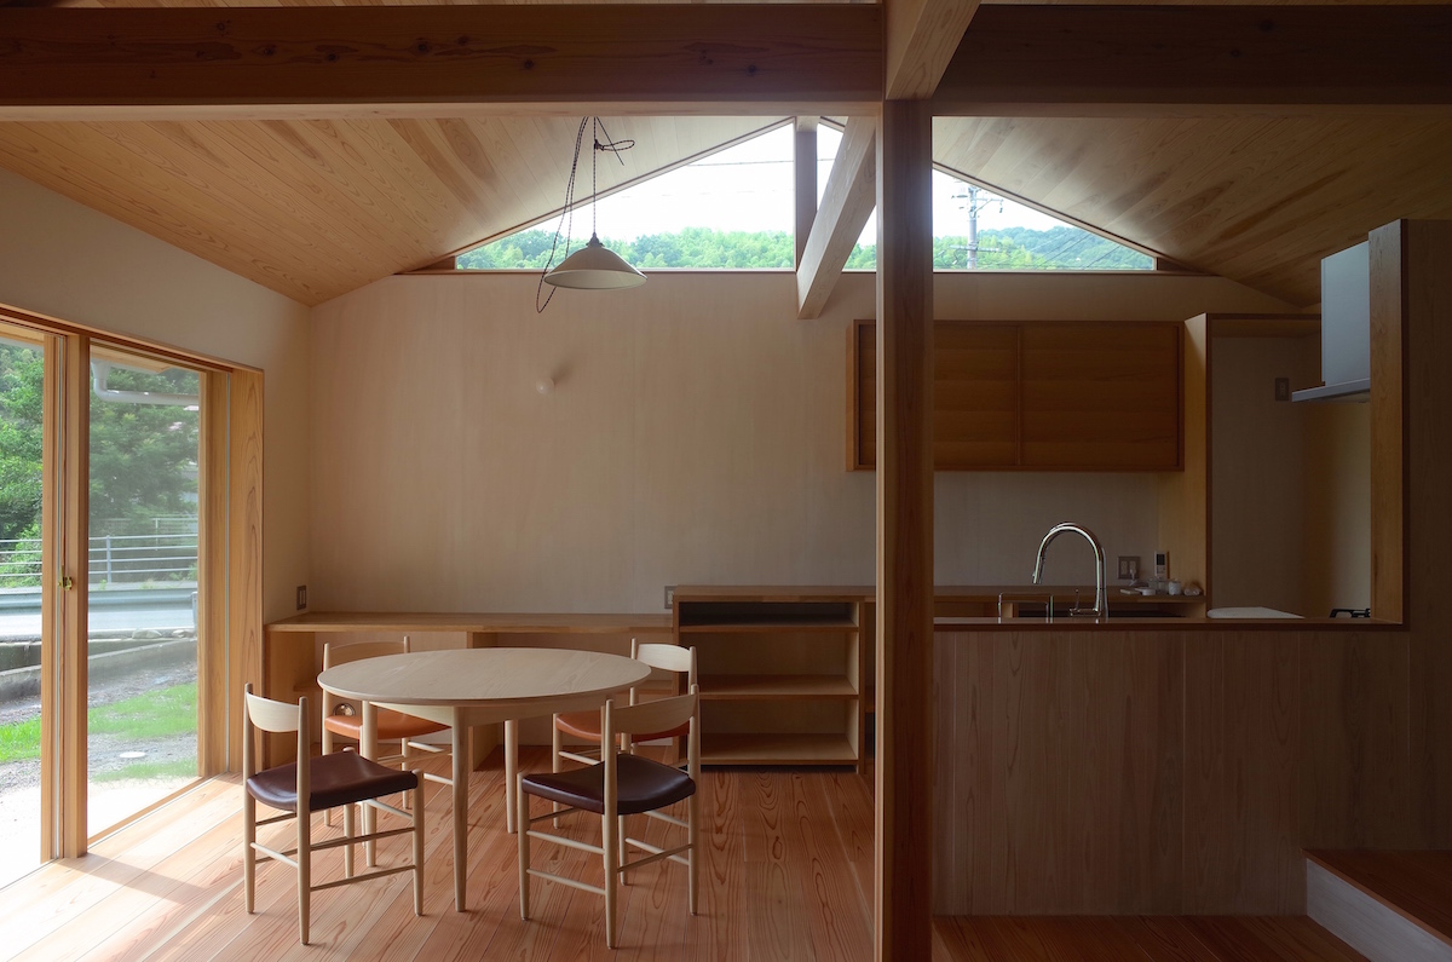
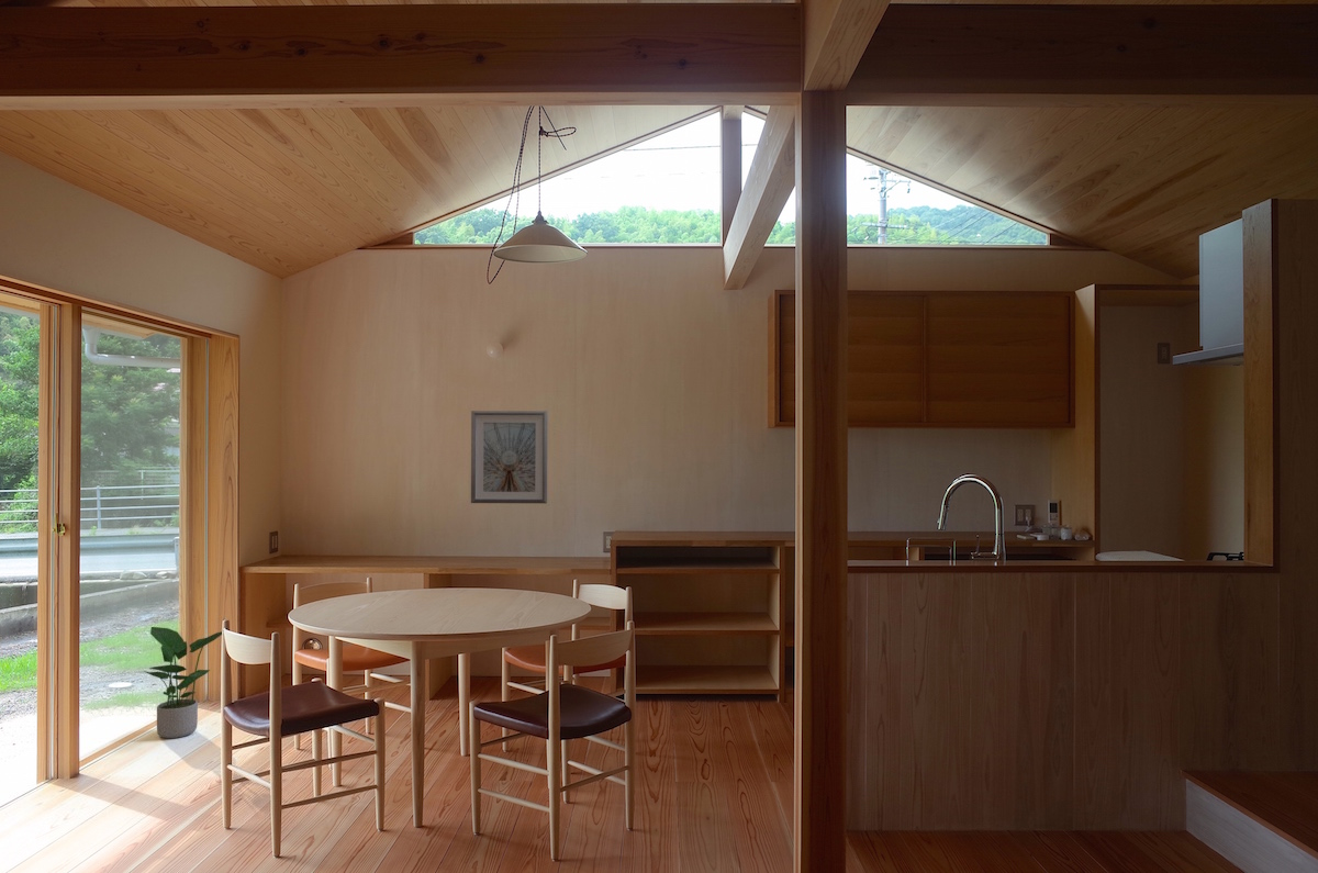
+ picture frame (509, 457)
+ potted plant (180, 683)
